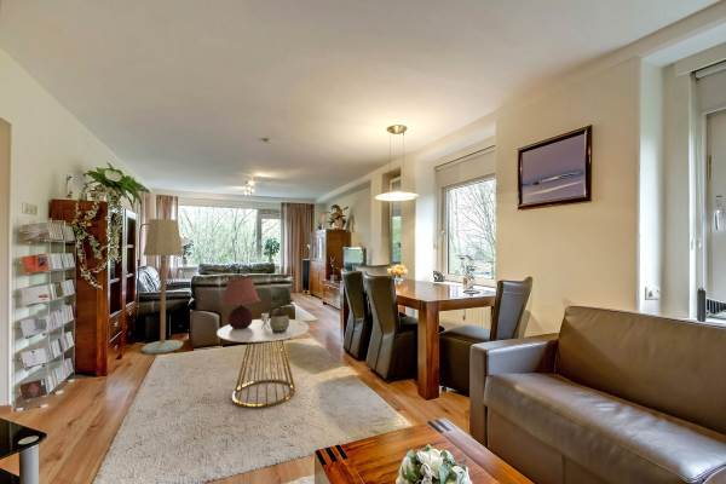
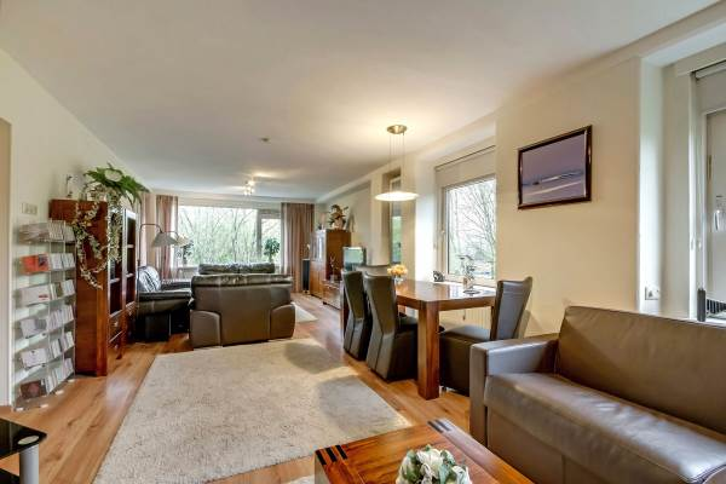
- floor lamp (162, 283)
- side table (263, 353)
- table lamp (240, 302)
- potted plant (280, 307)
